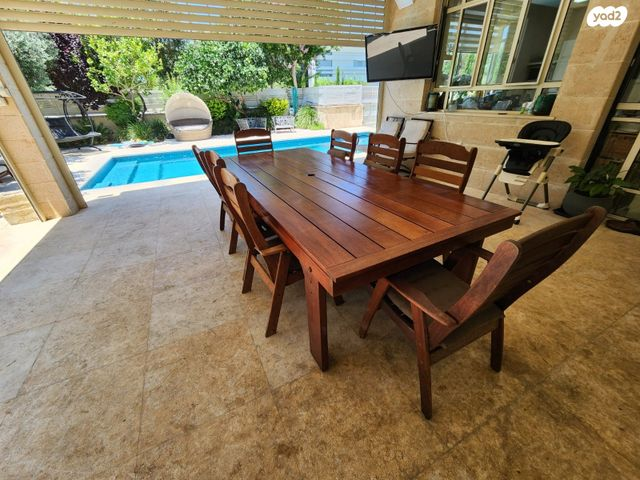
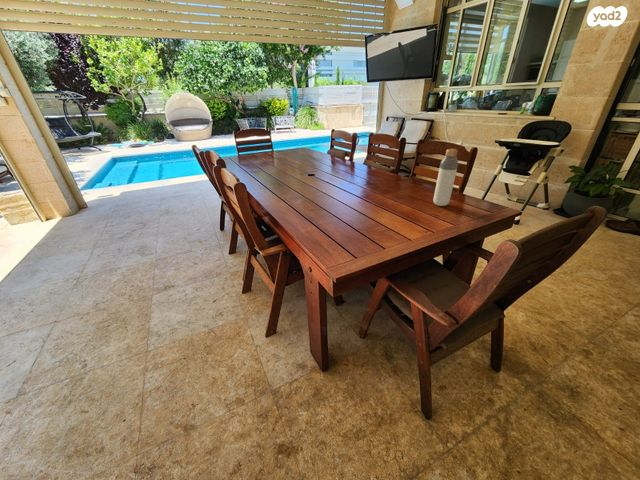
+ bottle (446, 178)
